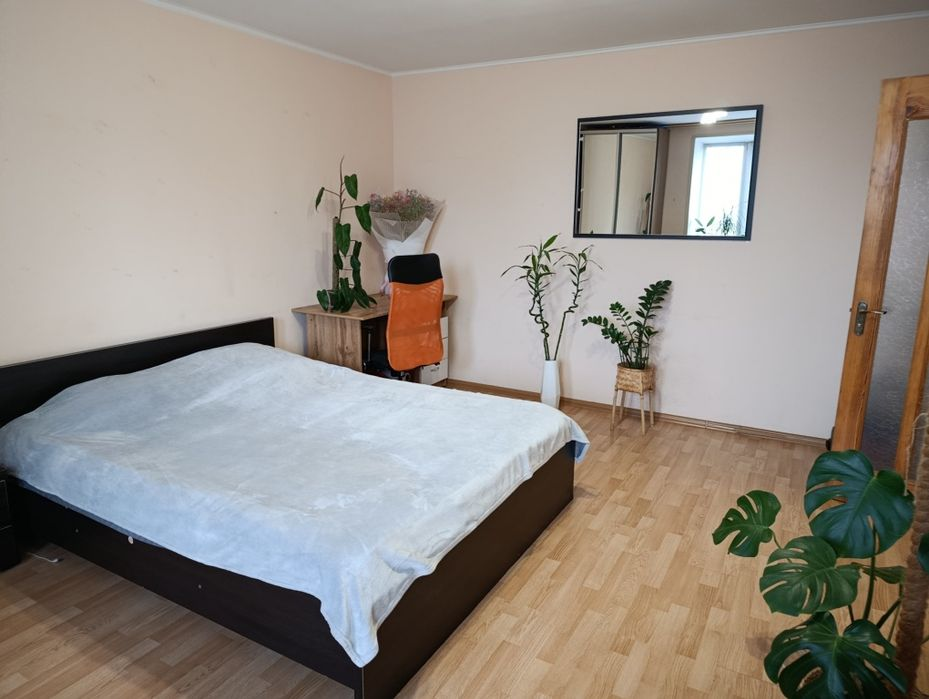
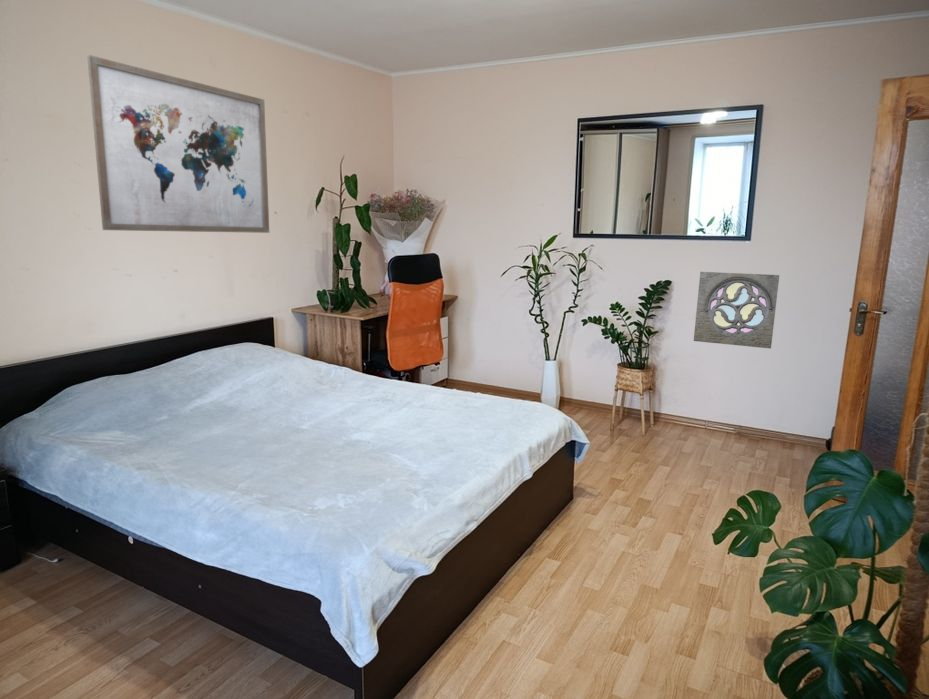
+ wall art (192, 157)
+ wall ornament (735, 309)
